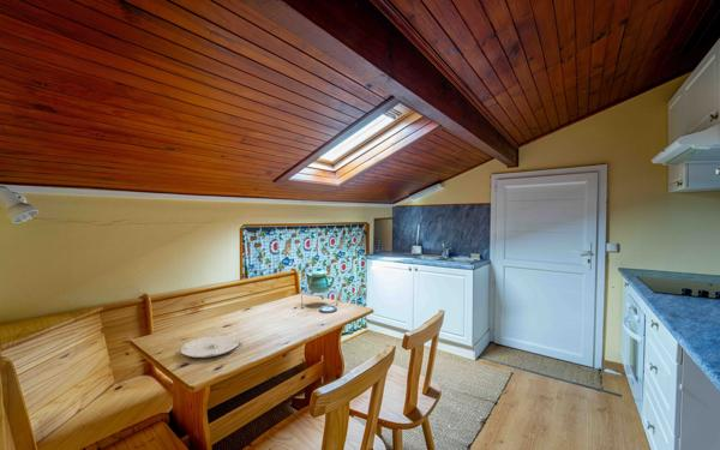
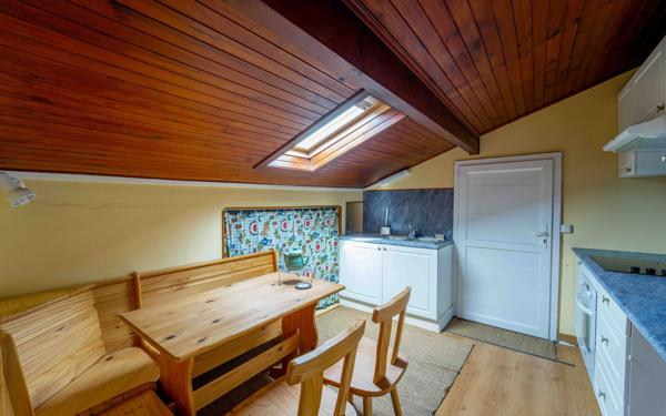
- plate (210, 347)
